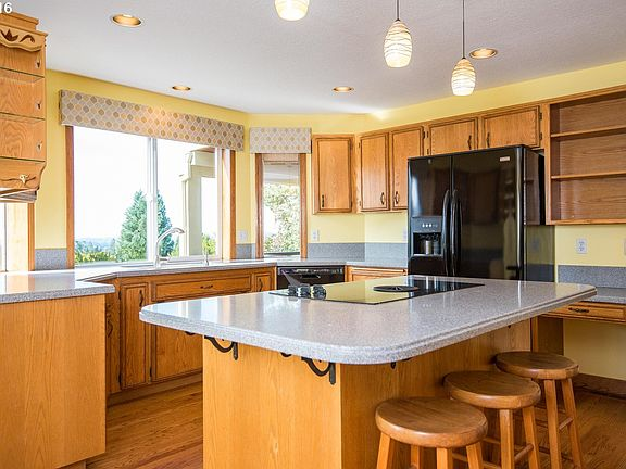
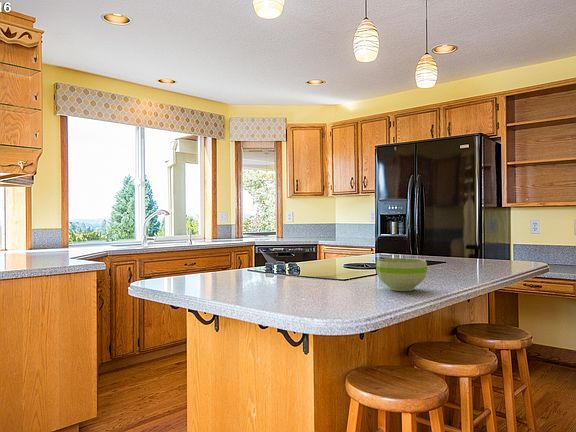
+ bowl (401, 274)
